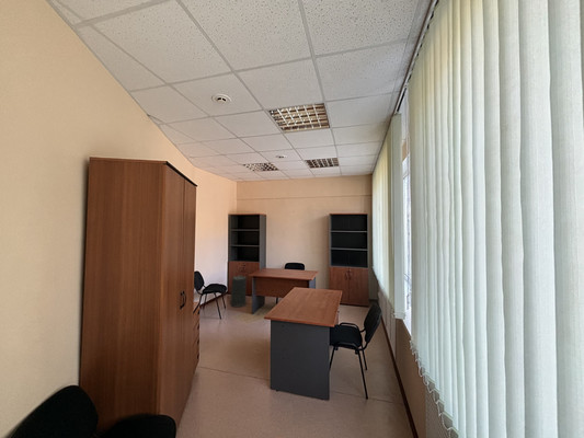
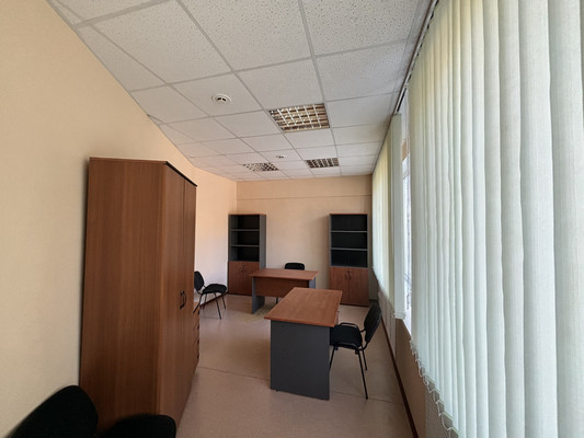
- trash can (237, 289)
